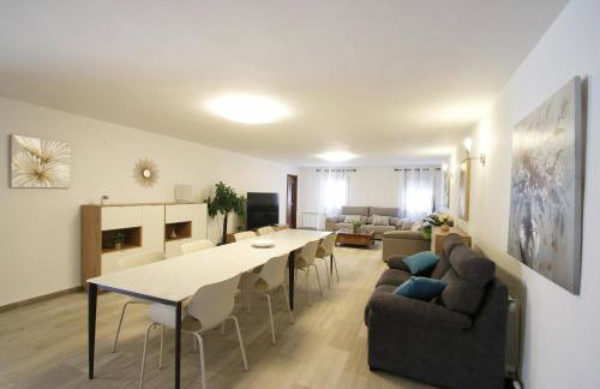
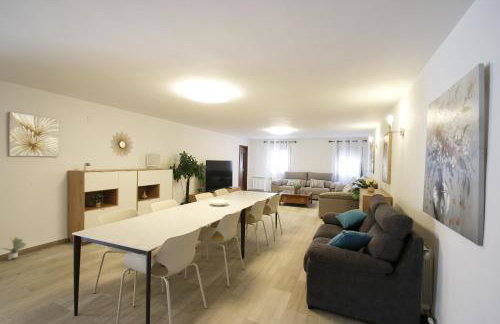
+ potted plant (14, 248)
